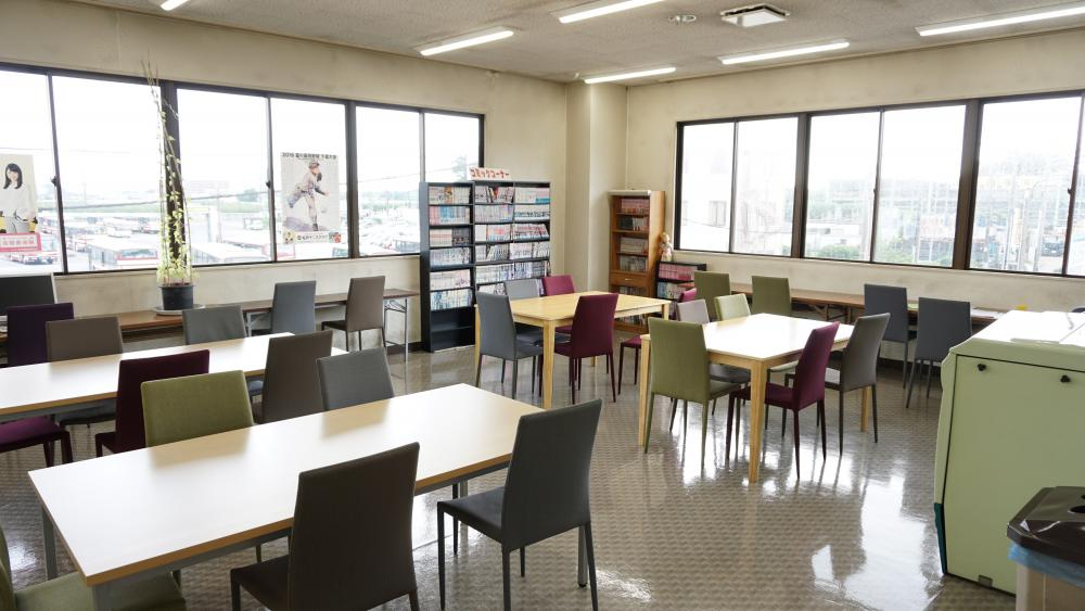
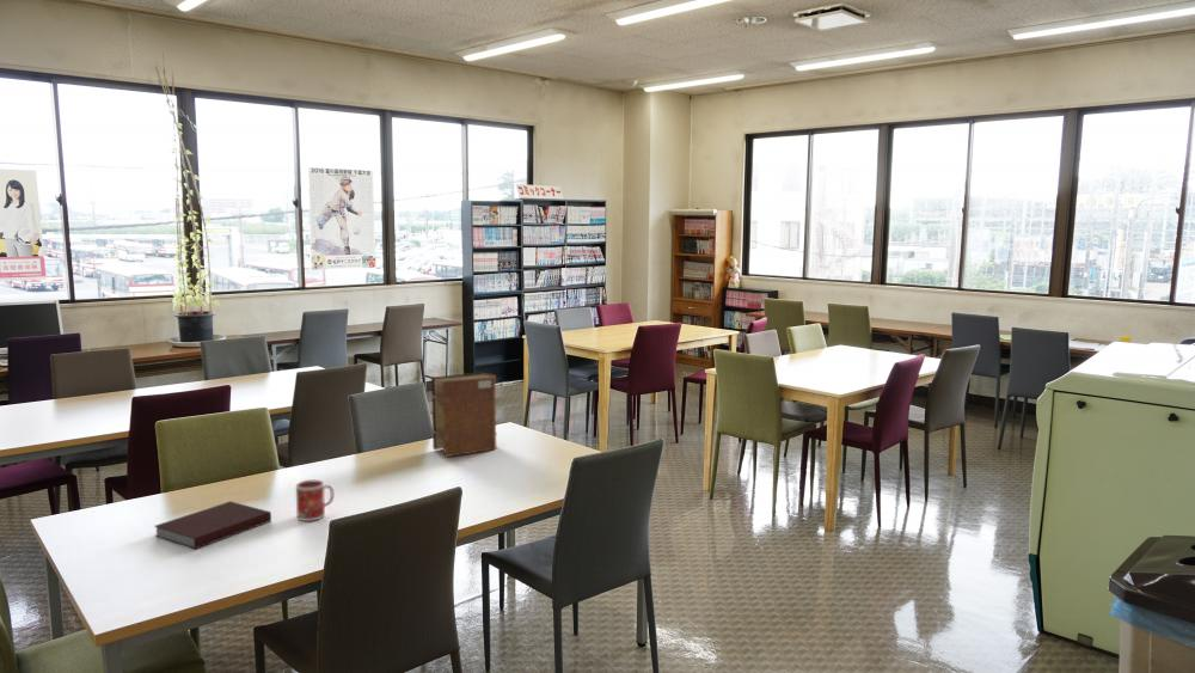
+ mug (317, 498)
+ book (466, 412)
+ notebook (214, 524)
